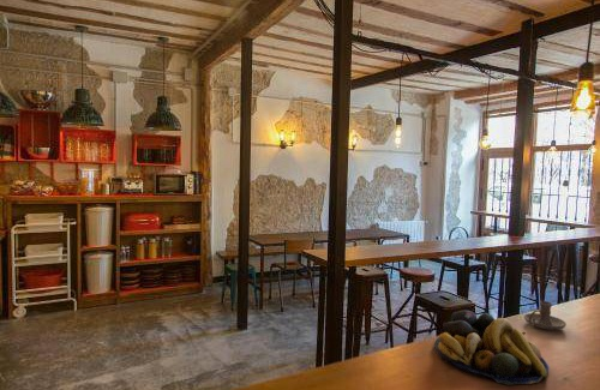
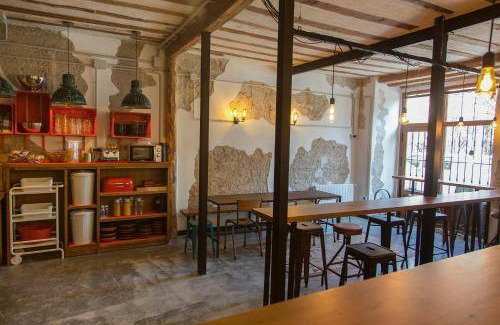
- candle holder (542, 314)
- fruit bowl (490, 337)
